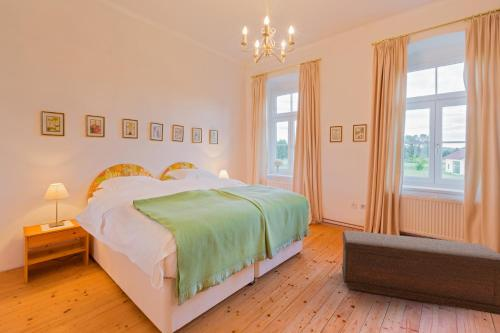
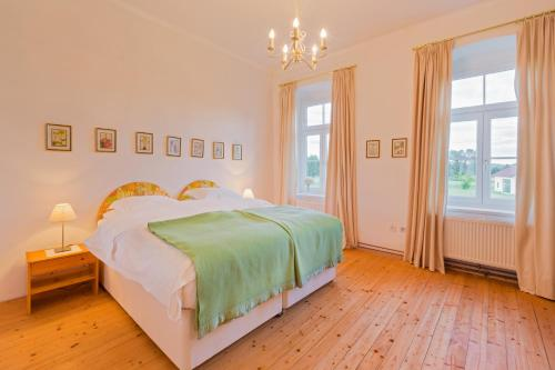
- bench (413, 265)
